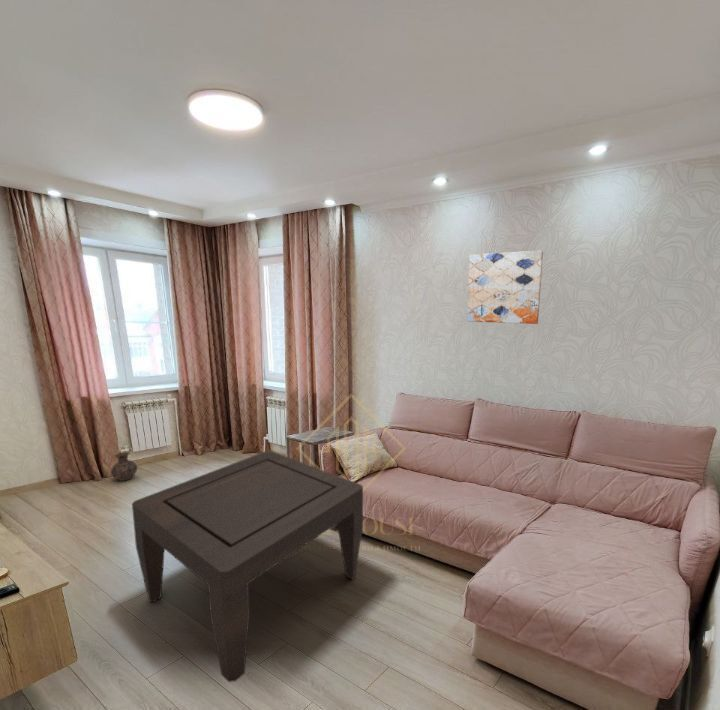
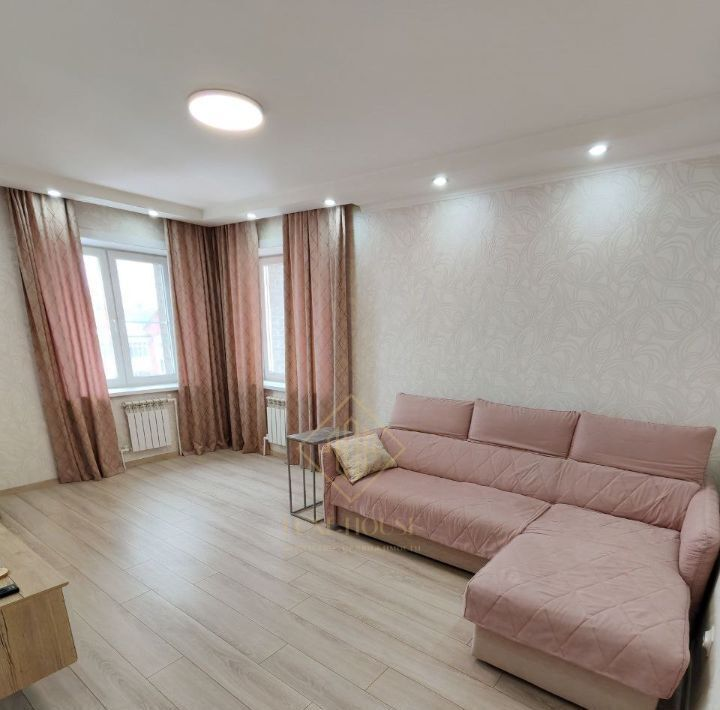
- ceramic jug (124, 466)
- wall art (502, 288)
- coffee table (254, 541)
